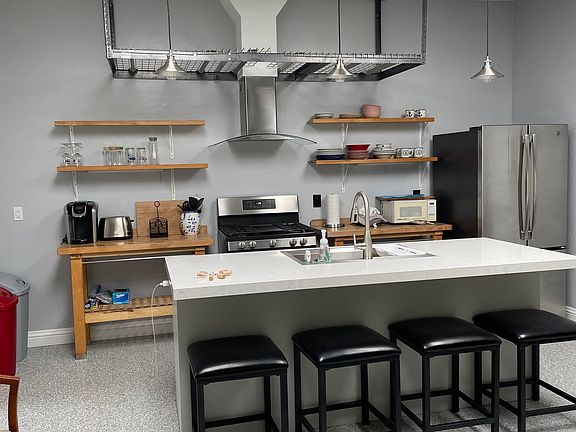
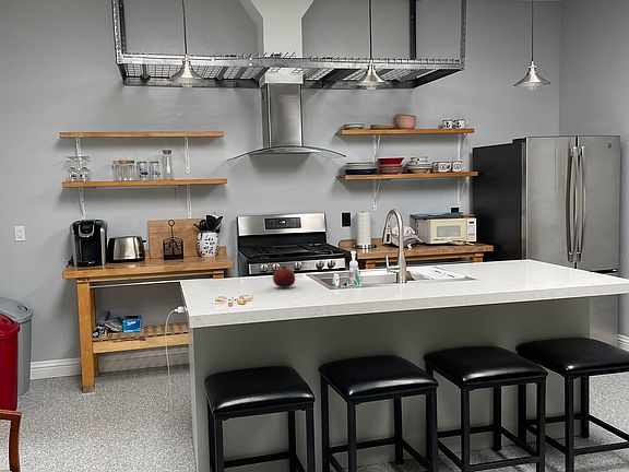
+ fruit (284, 276)
